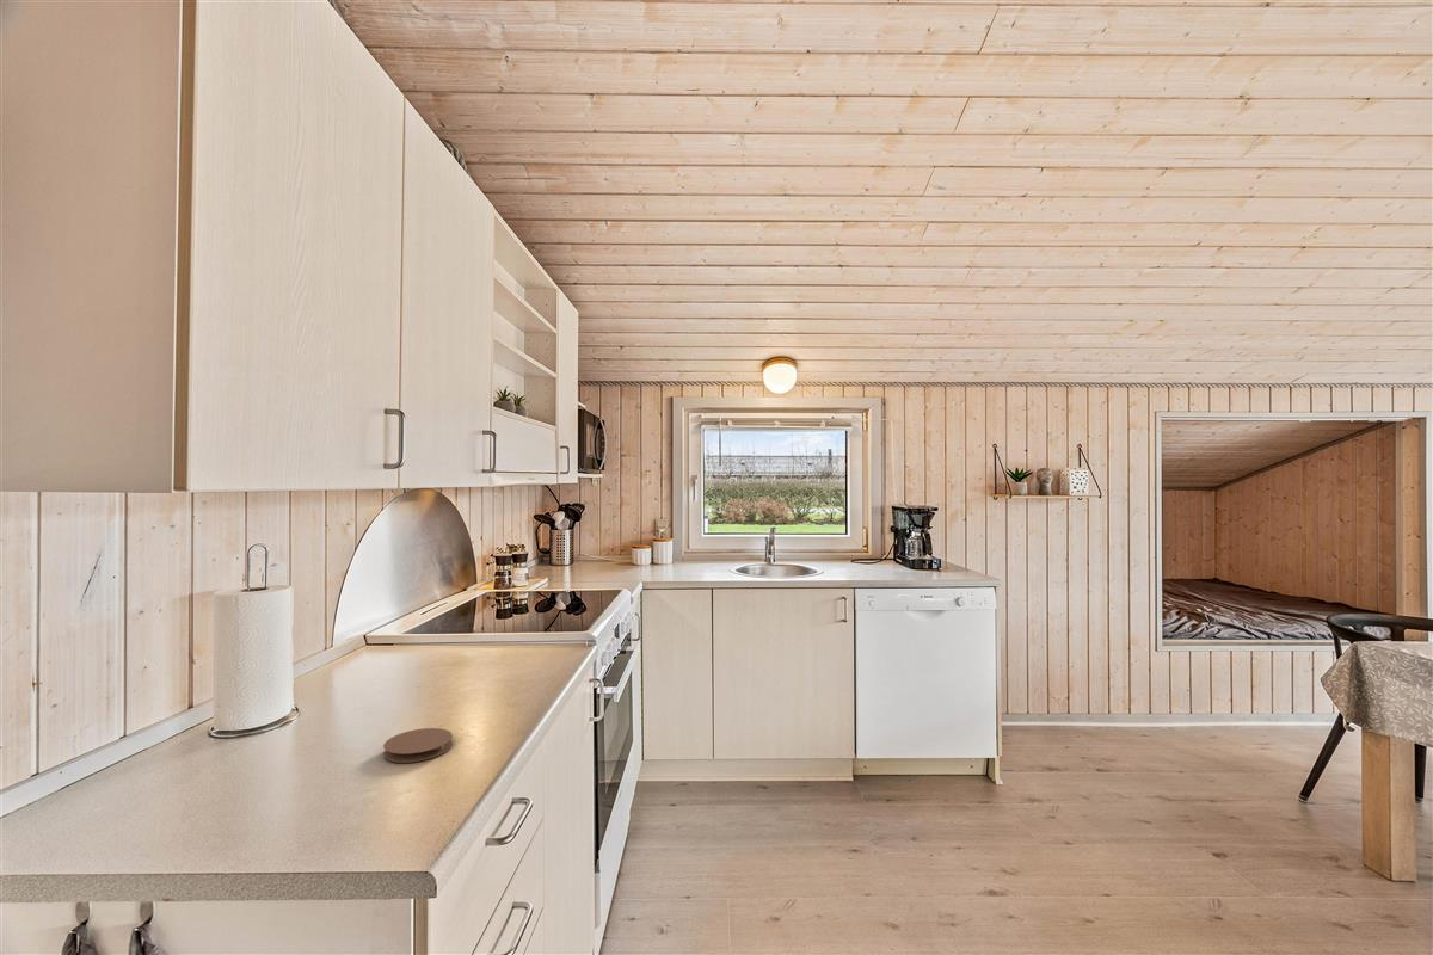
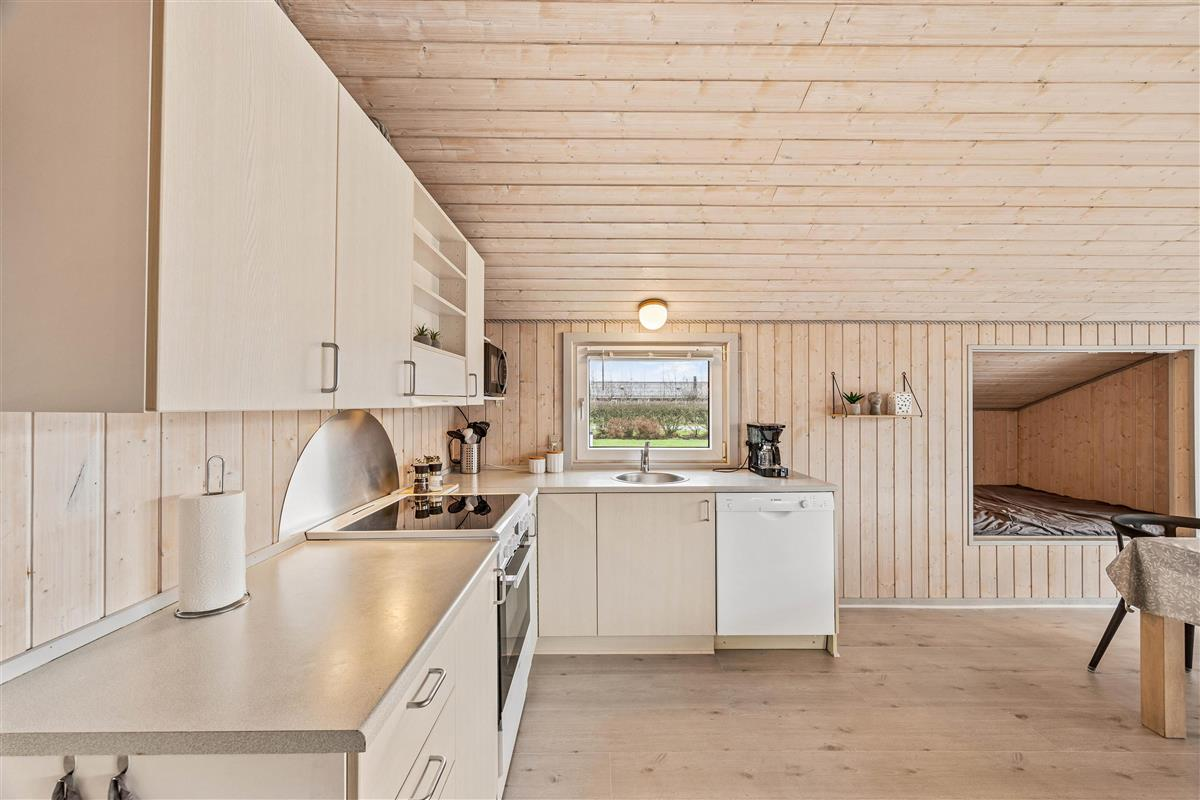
- coaster (418, 744)
